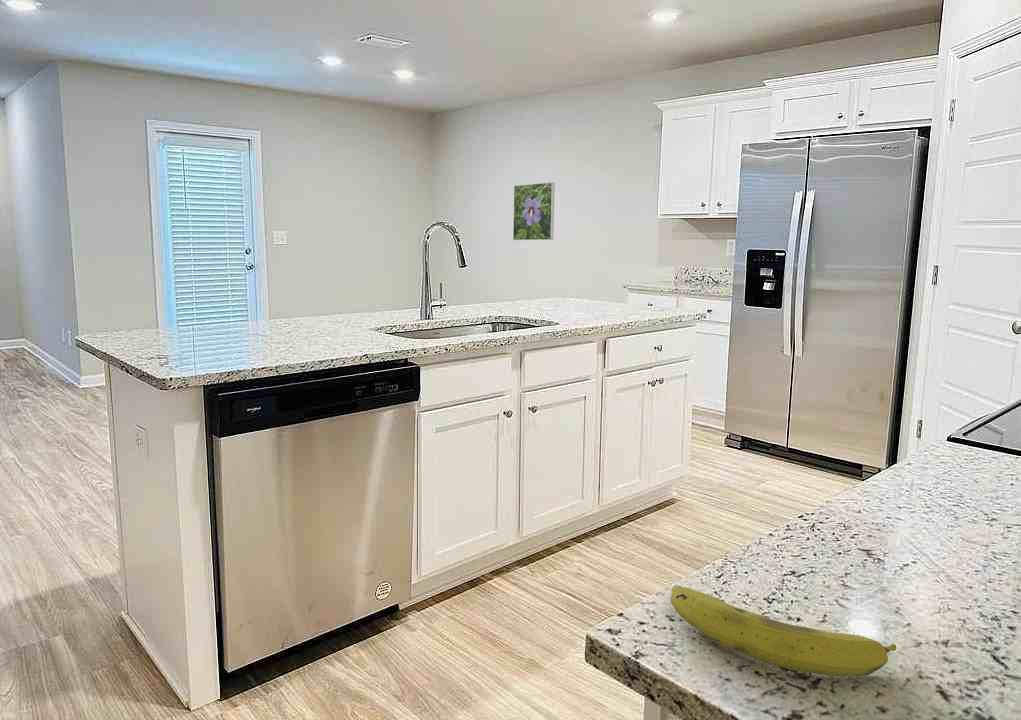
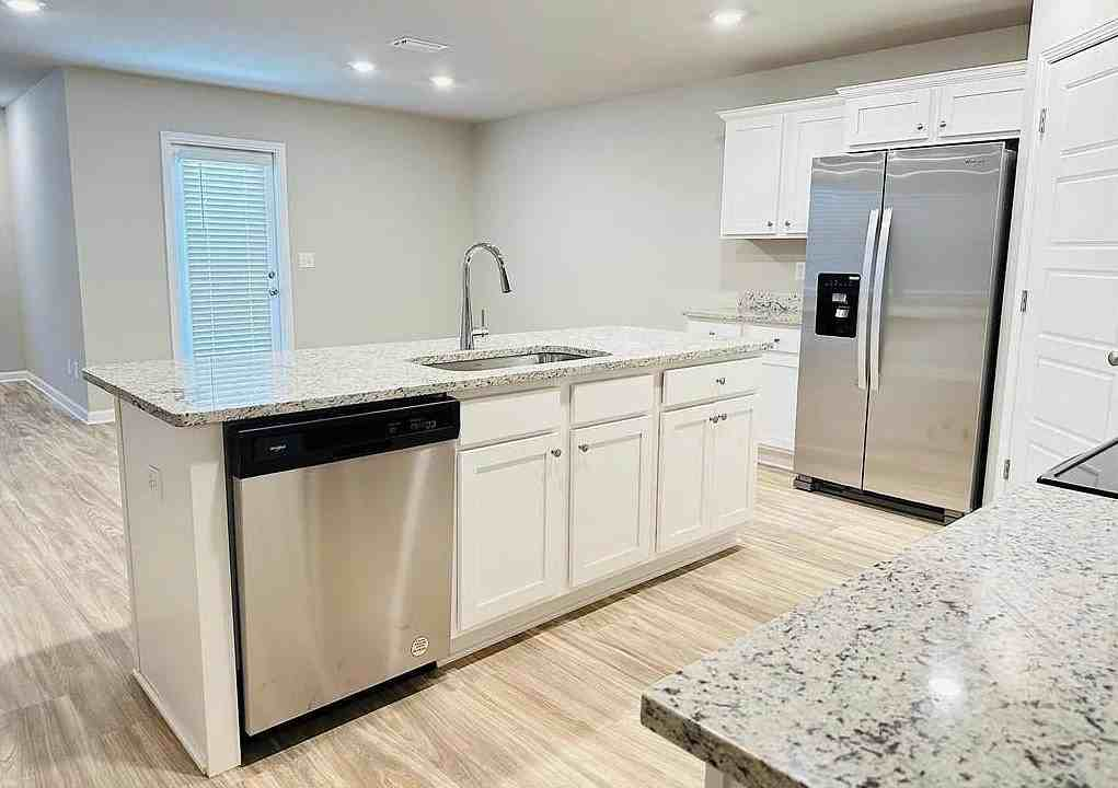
- fruit (766, 622)
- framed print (533, 212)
